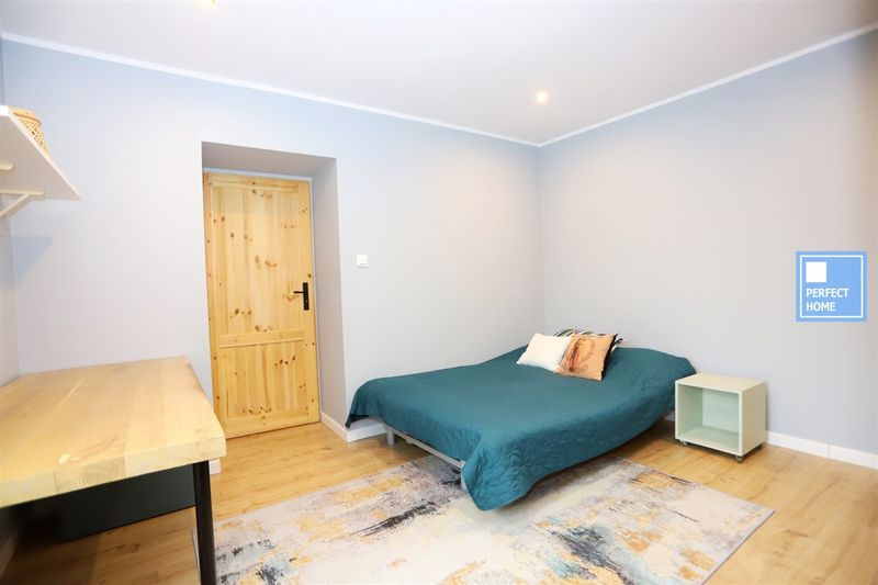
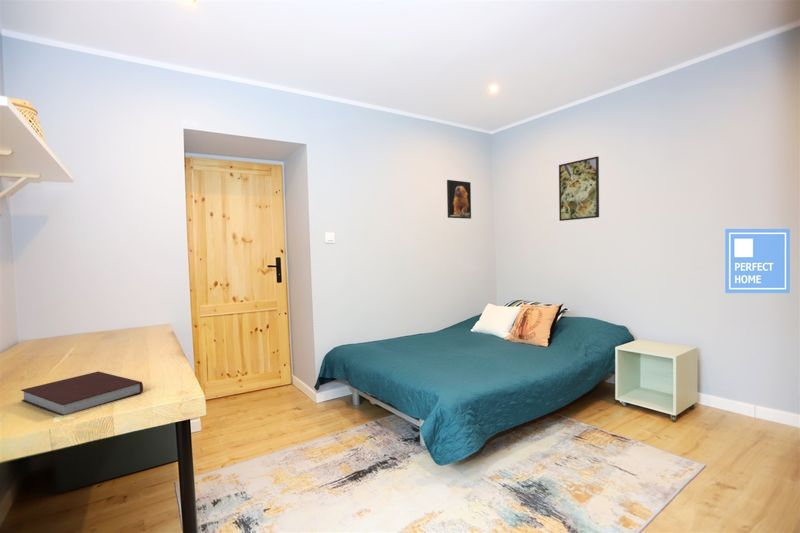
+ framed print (578, 190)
+ notebook (83, 391)
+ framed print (459, 199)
